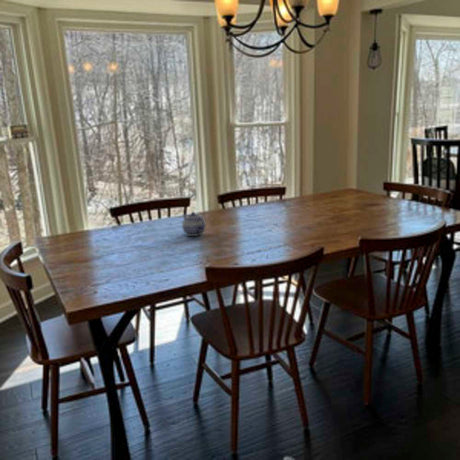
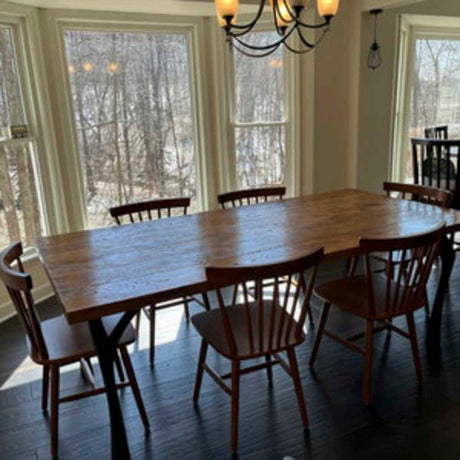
- teapot (193, 223)
